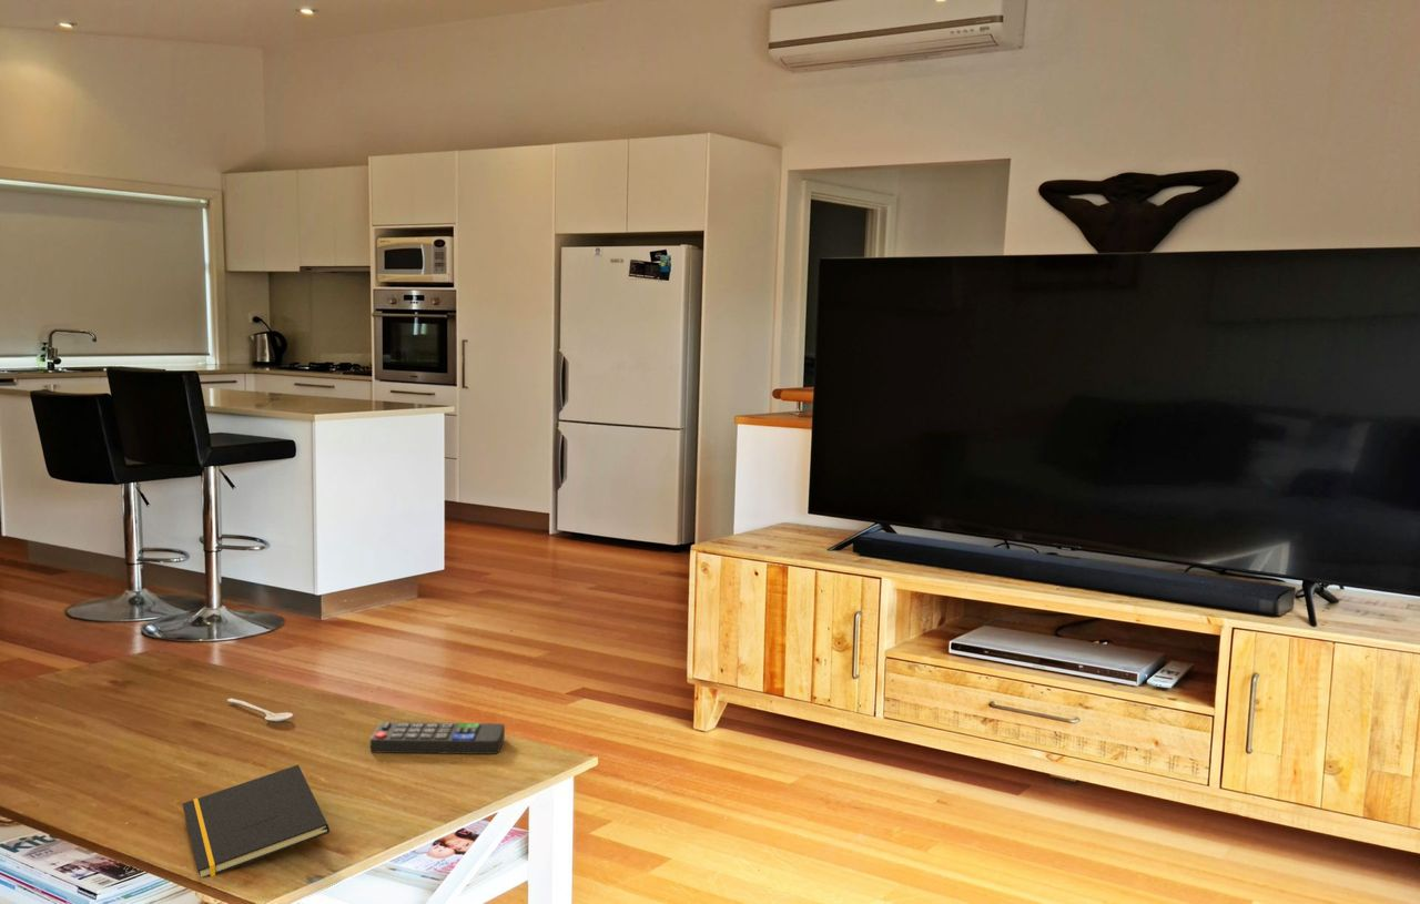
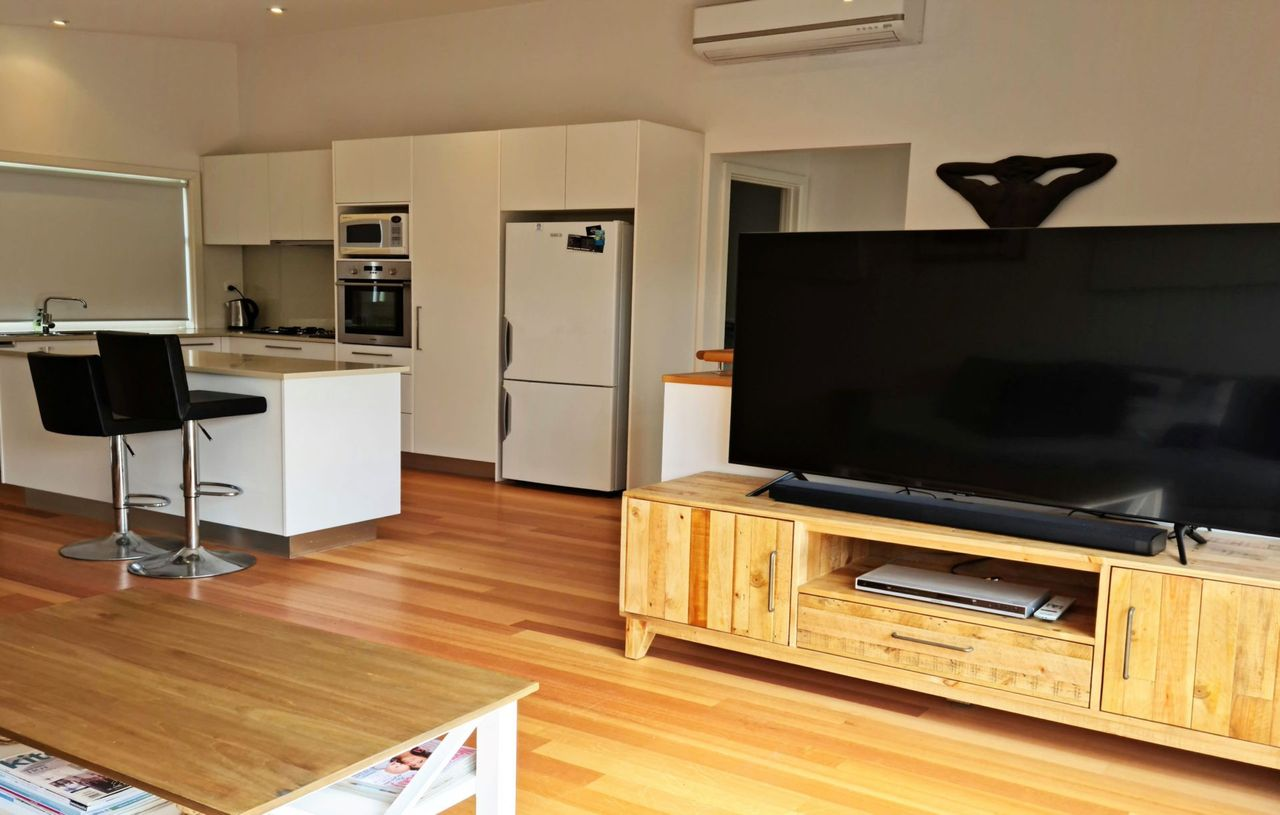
- notepad (253, 817)
- remote control (438, 737)
- stirrer (257, 708)
